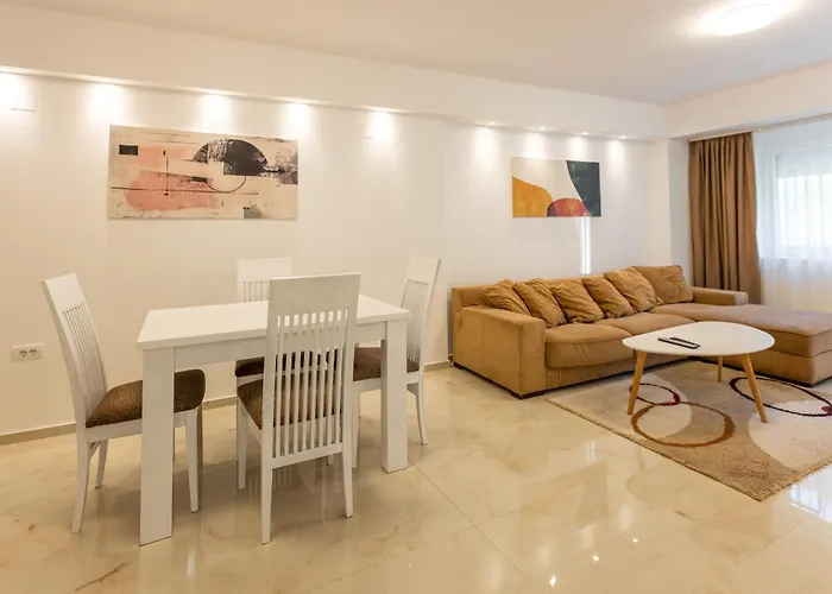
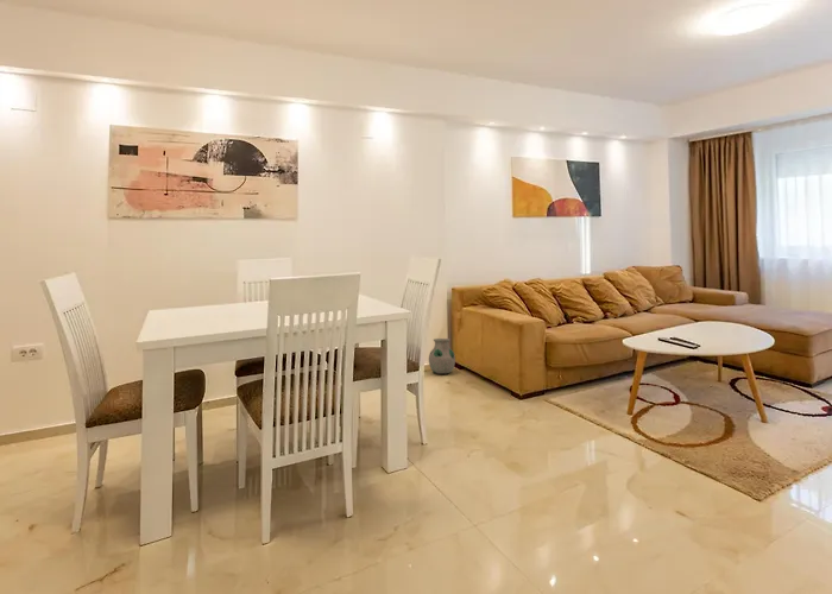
+ vase (441, 355)
